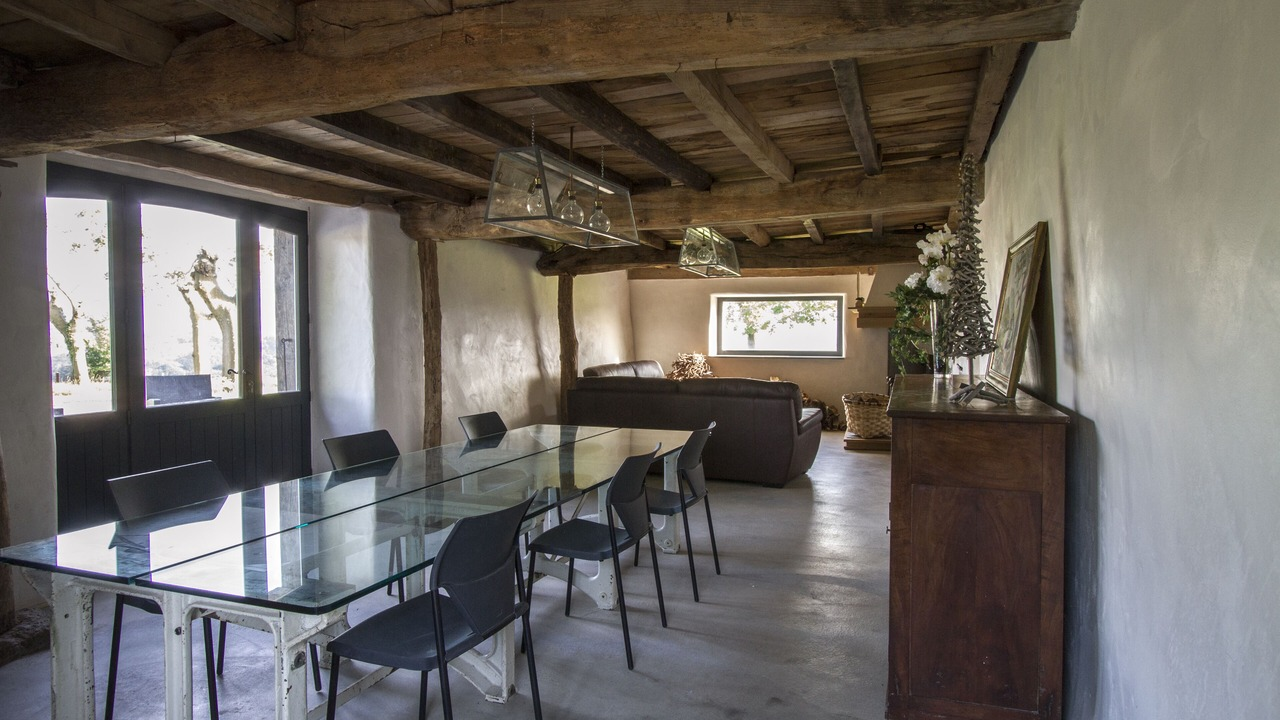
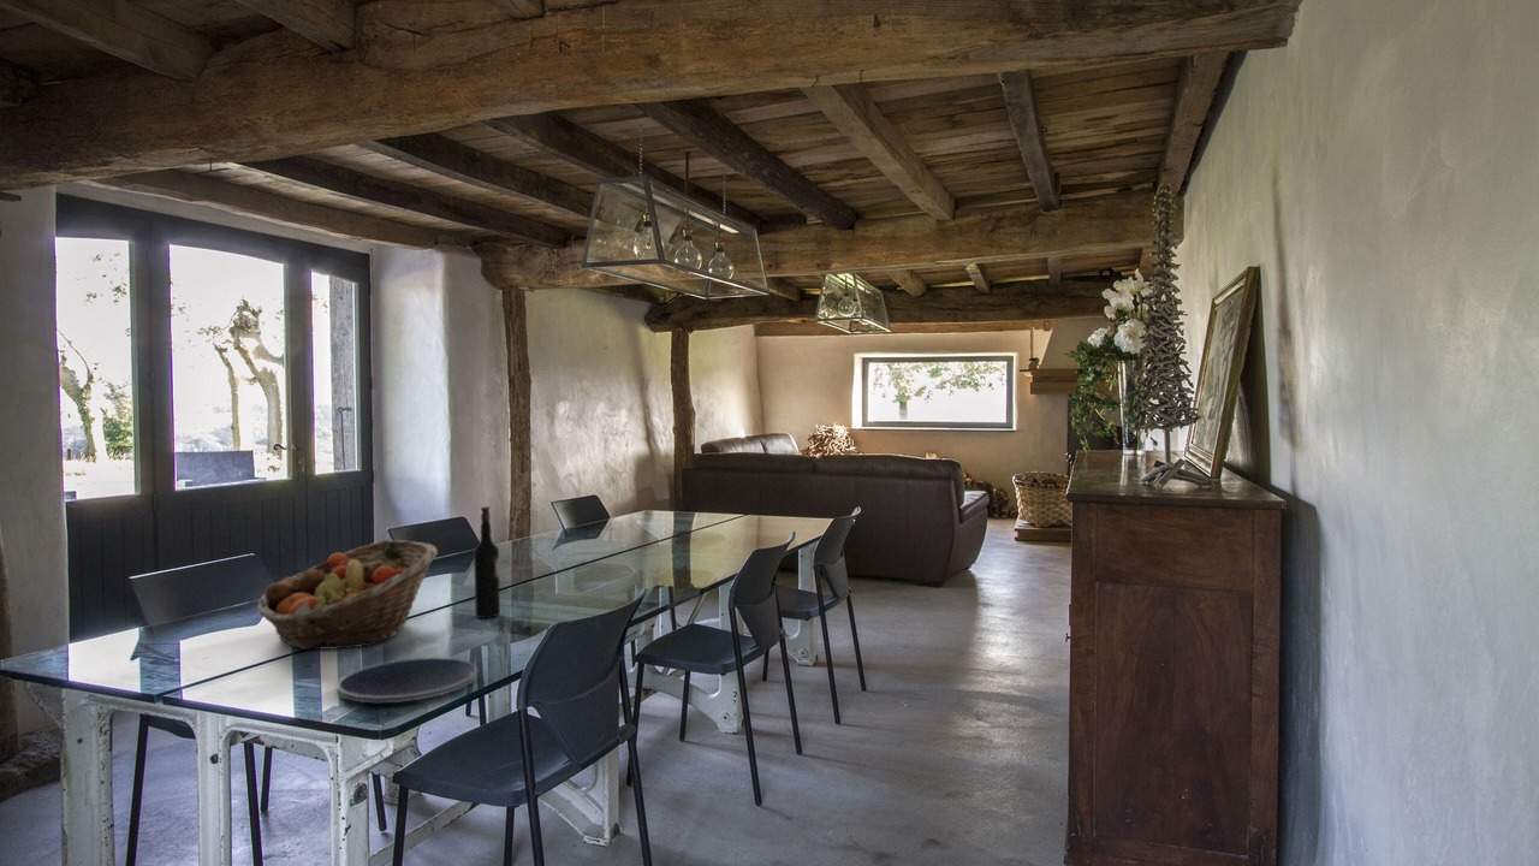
+ plate (409, 680)
+ fruit basket (350, 591)
+ wine bottle (486, 560)
